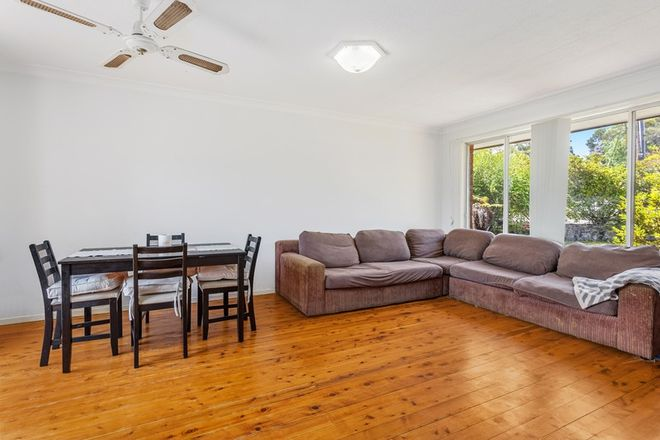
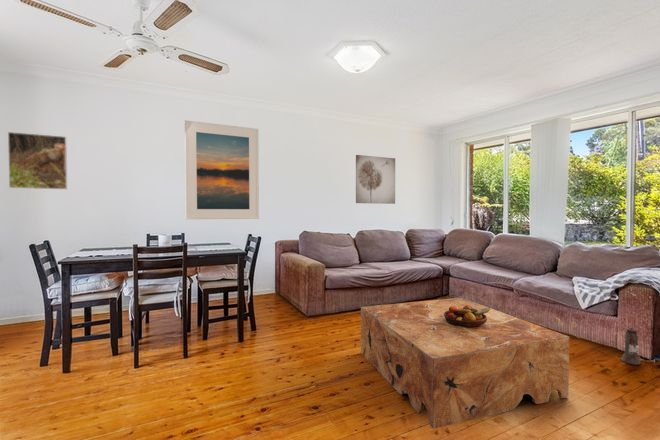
+ lantern (631, 339)
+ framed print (223, 172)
+ wall art (376, 180)
+ fruit bowl (465, 313)
+ coffee table (450, 345)
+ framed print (38, 161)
